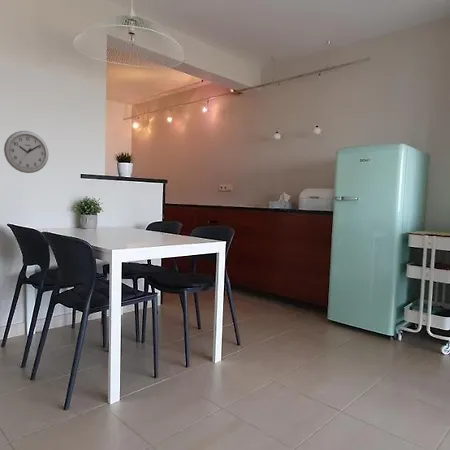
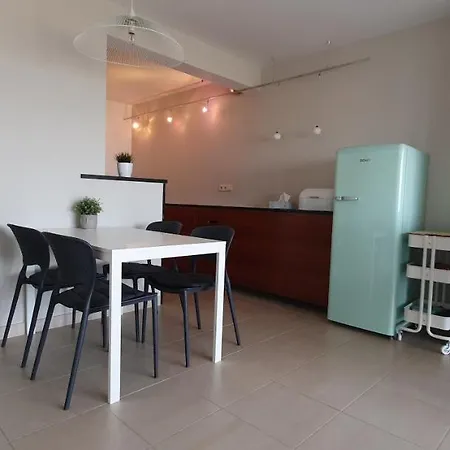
- wall clock (27, 152)
